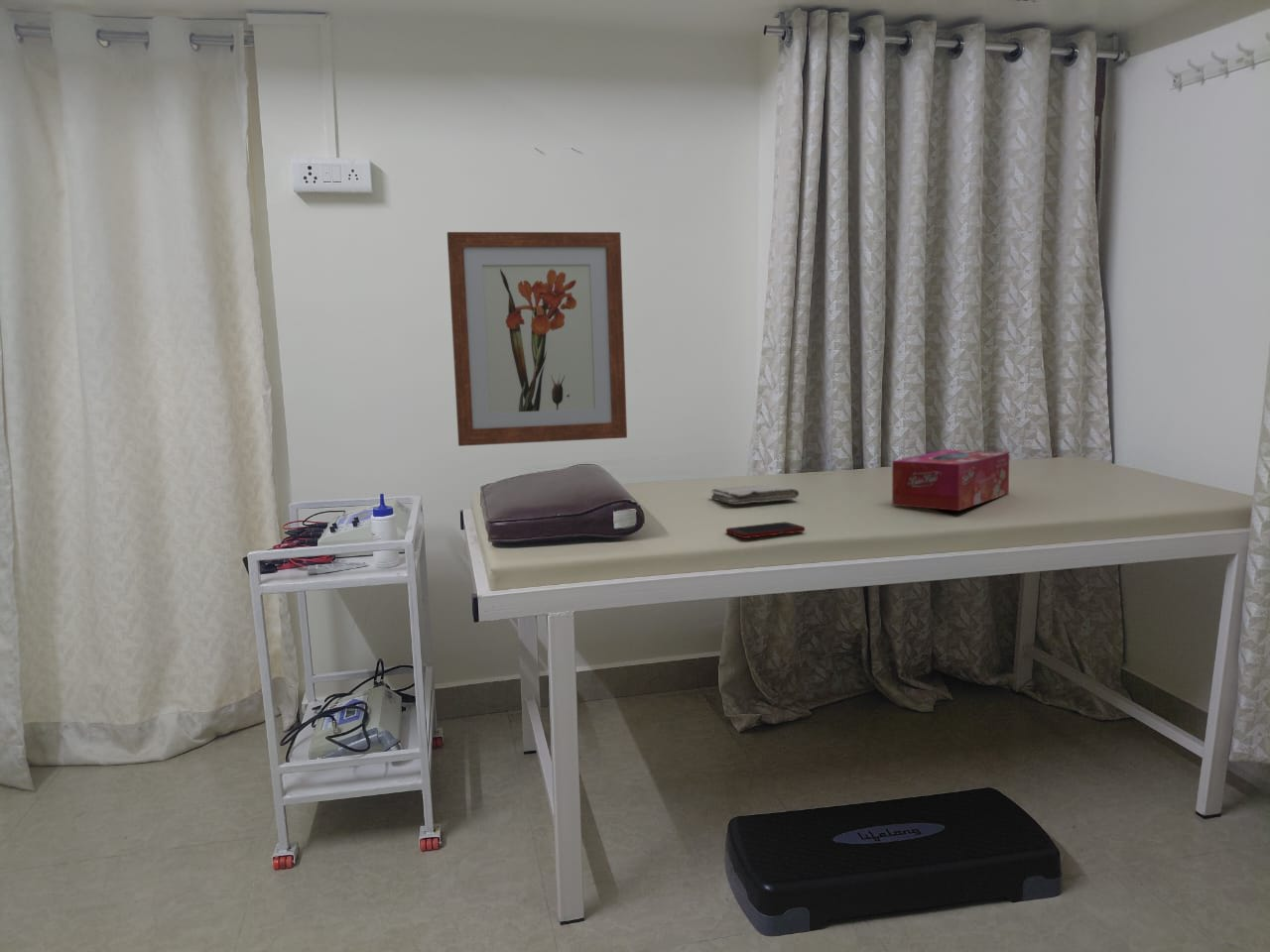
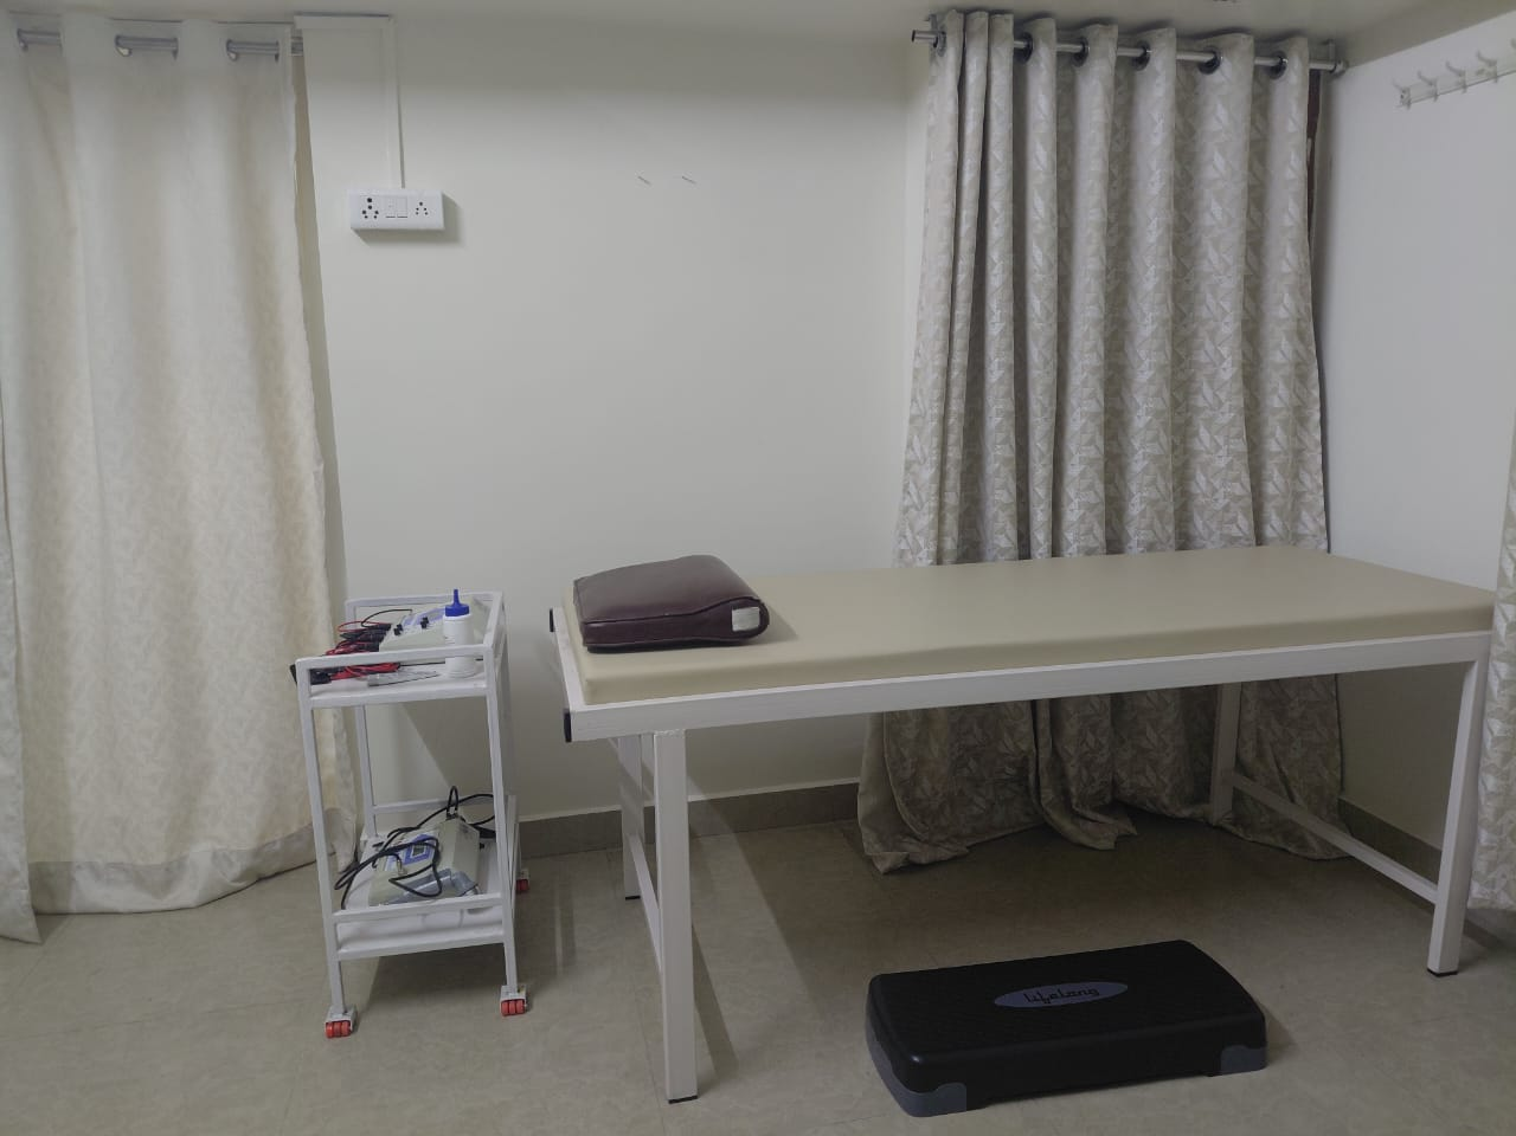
- cell phone (765, 530)
- wall art (539, 338)
- tissue box (952, 477)
- washcloth (753, 493)
